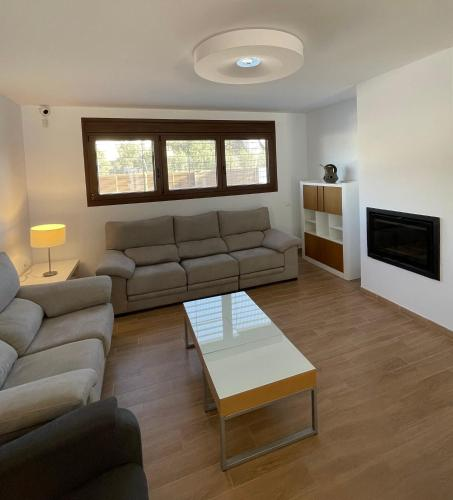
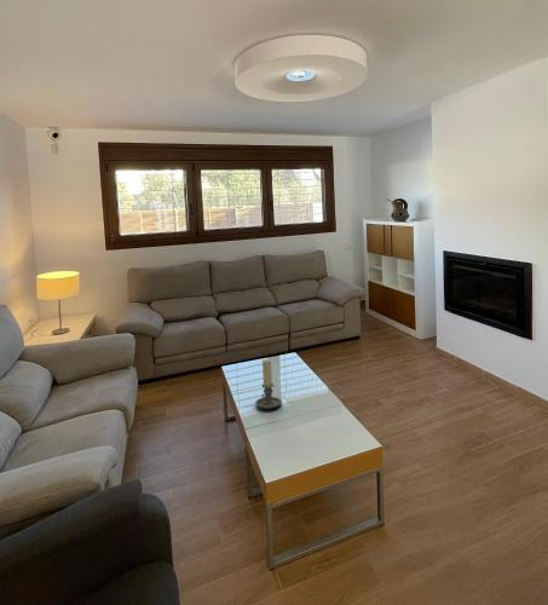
+ candle holder (266, 381)
